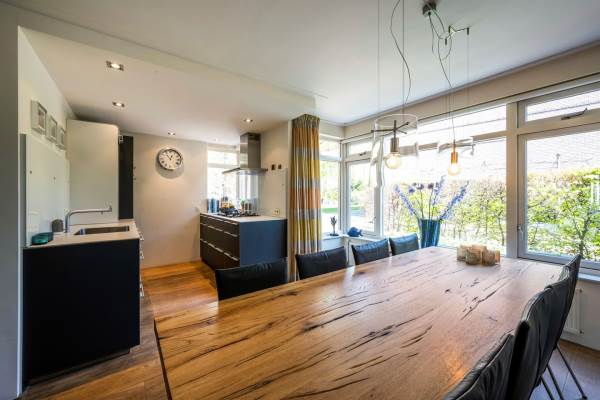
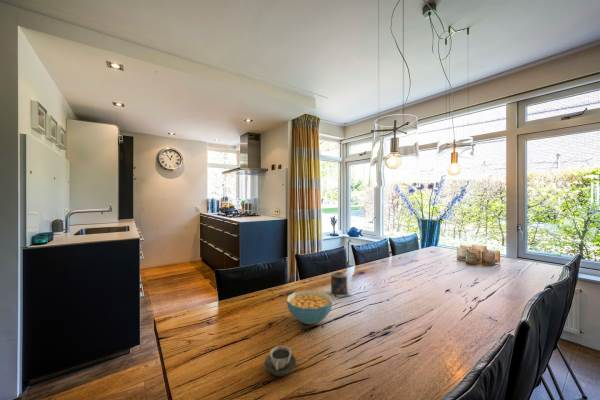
+ candle (341, 283)
+ cup (280, 360)
+ cereal bowl (309, 309)
